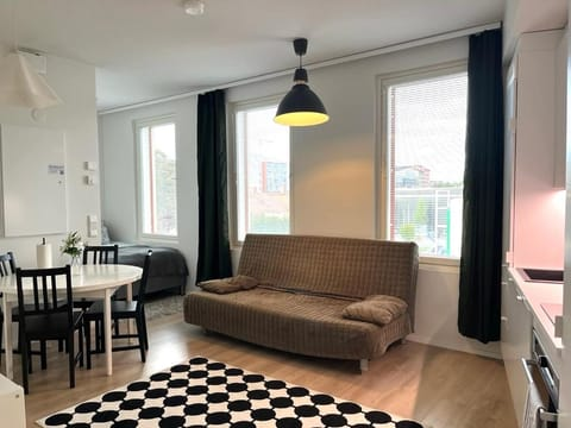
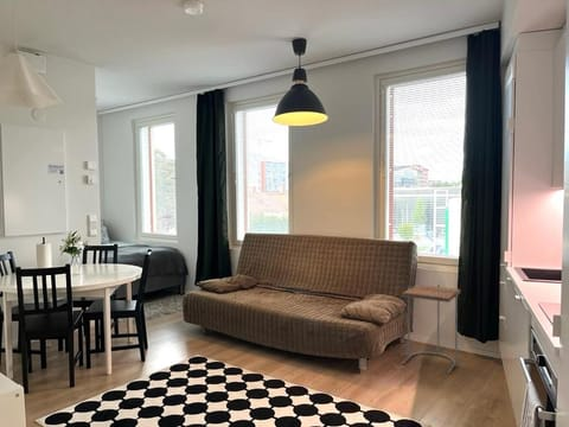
+ side table (437, 325)
